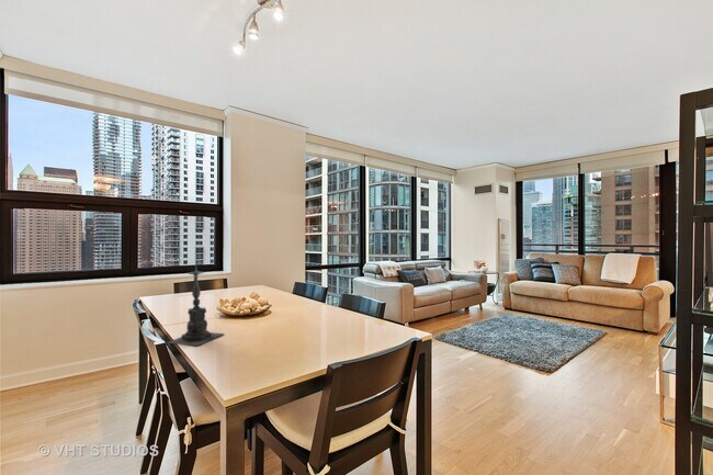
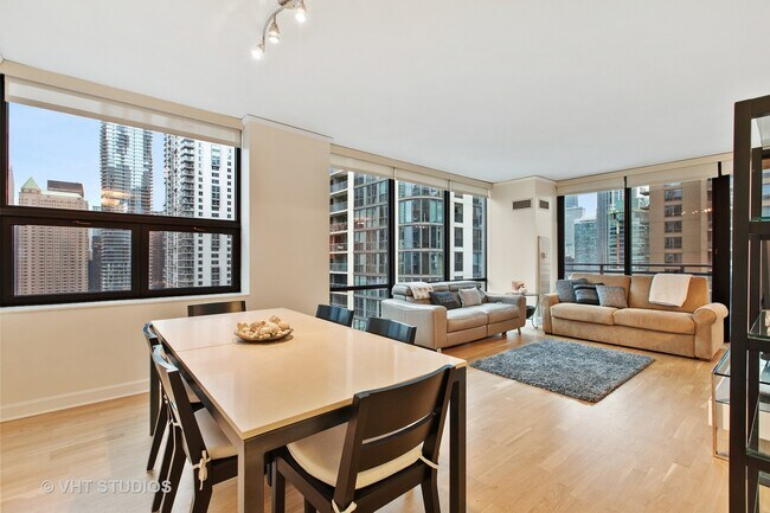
- candle holder (196, 299)
